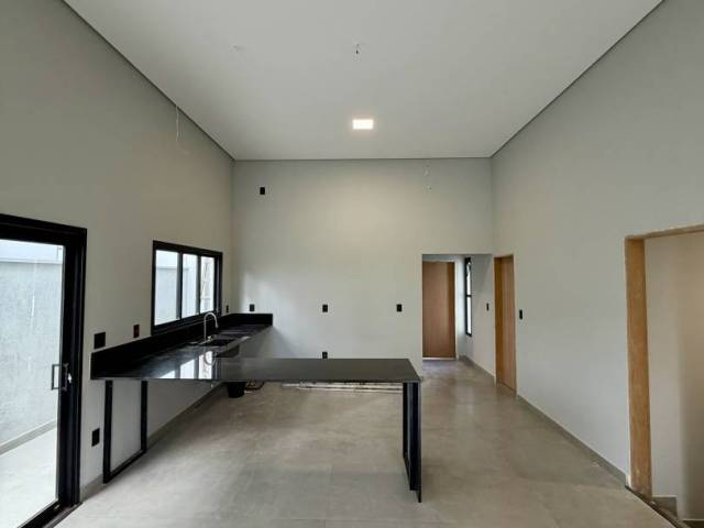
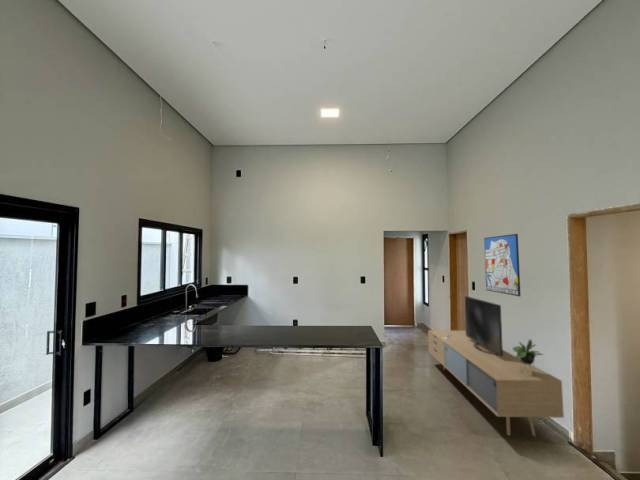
+ wall art (500, 264)
+ media console (478, 347)
